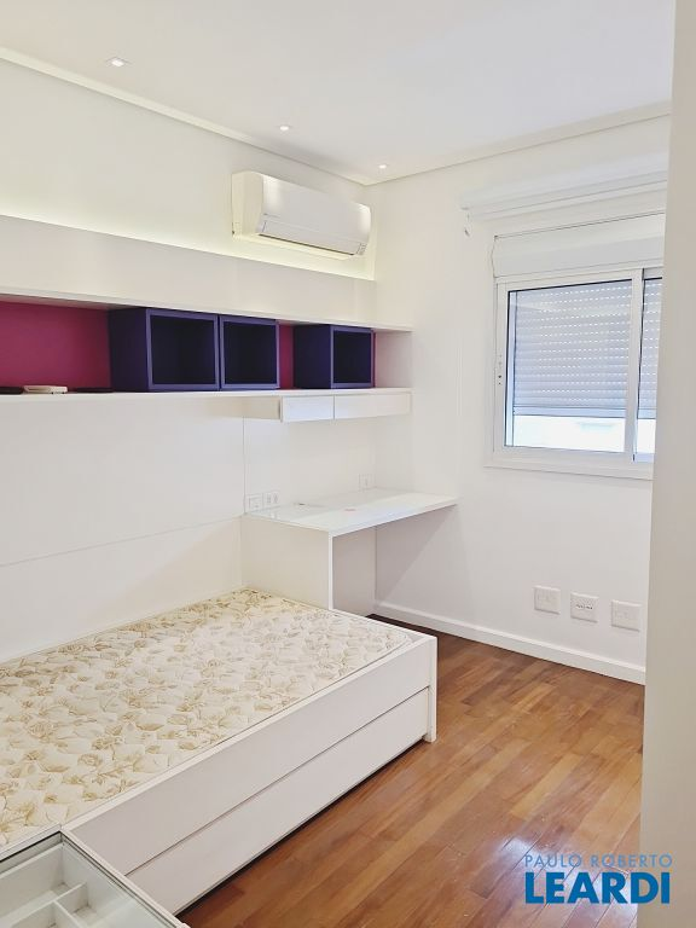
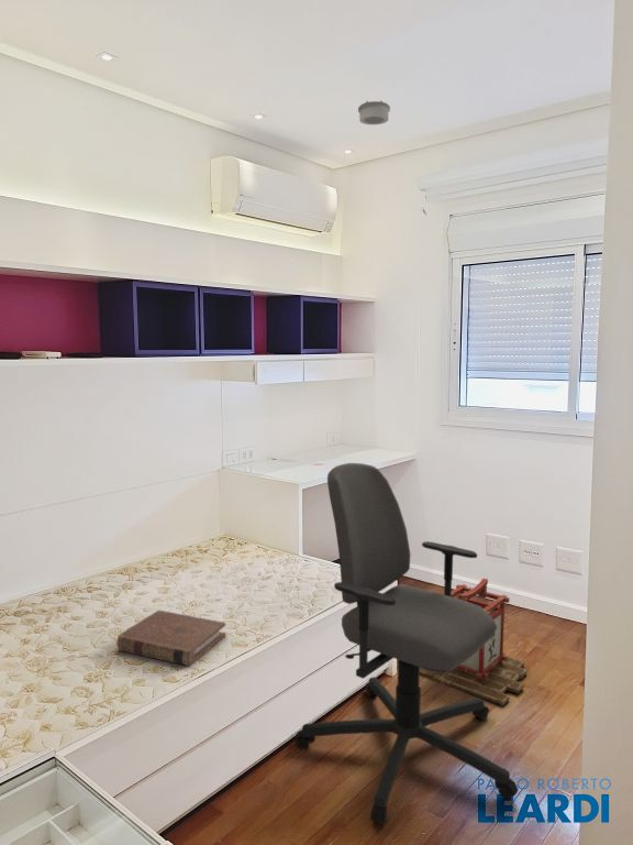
+ office chair (418, 618)
+ smoke detector (374, 111)
+ book (171, 636)
+ lantern (487, 641)
